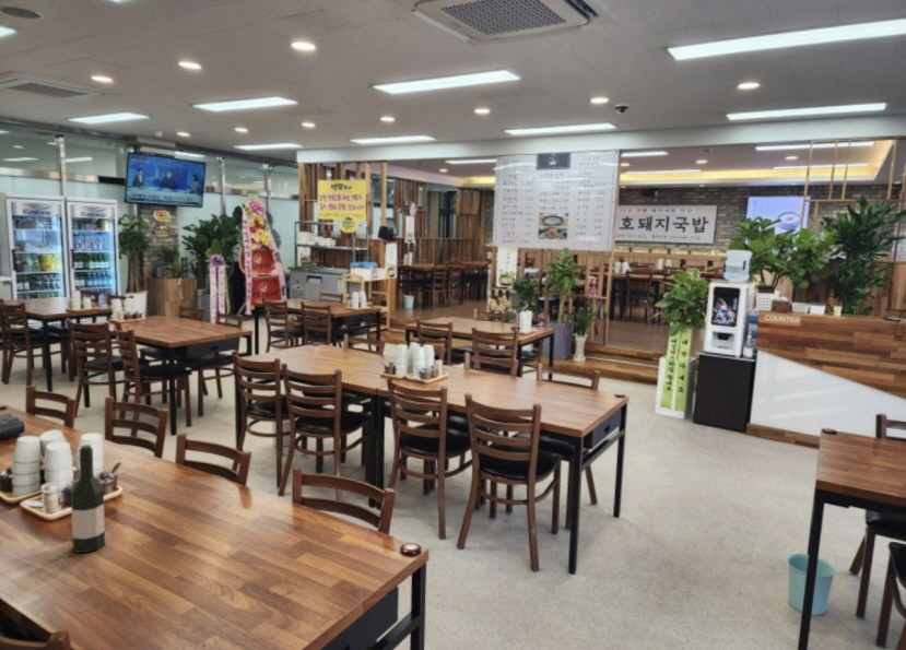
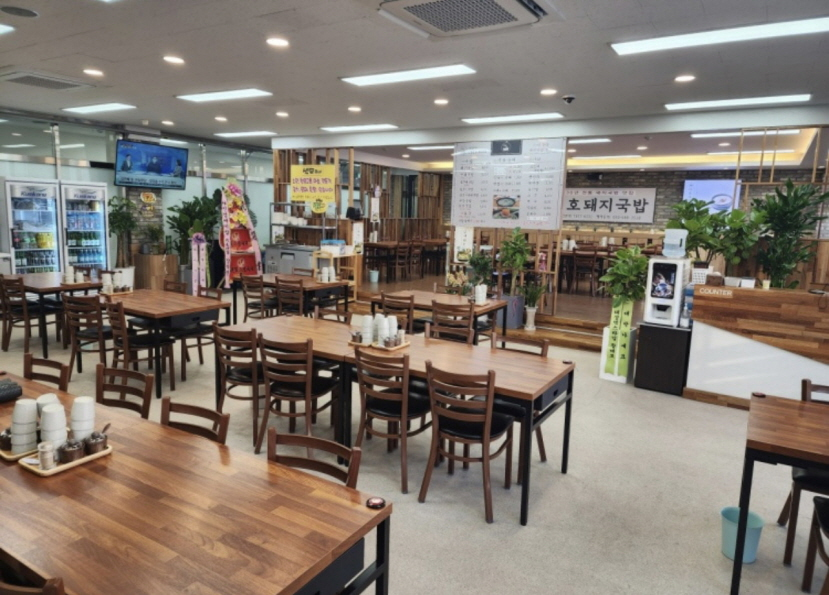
- wine bottle (87, 496)
